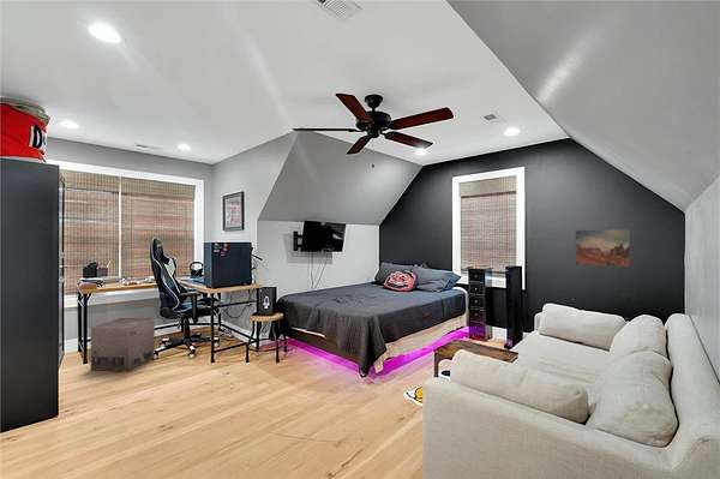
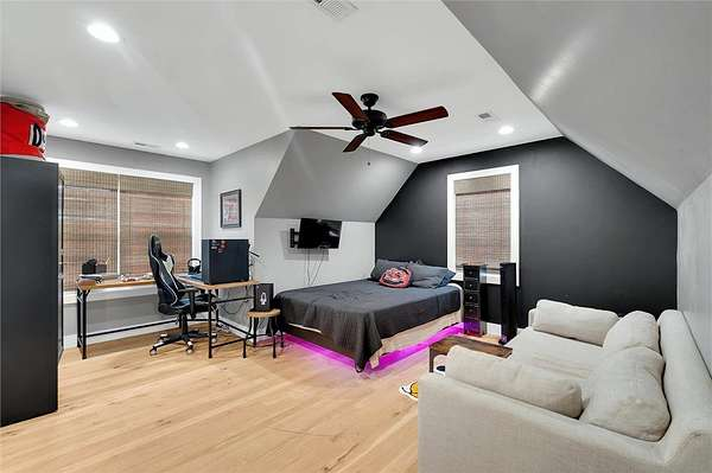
- cardboard box (124, 342)
- wall art (601, 247)
